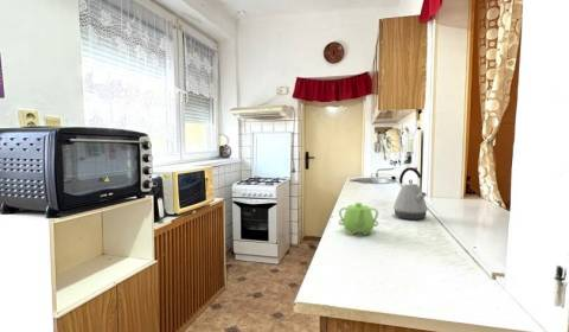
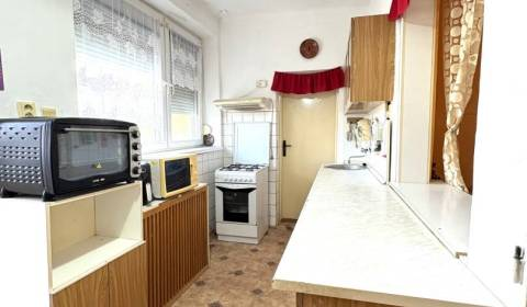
- kettle (410, 192)
- teapot (358, 217)
